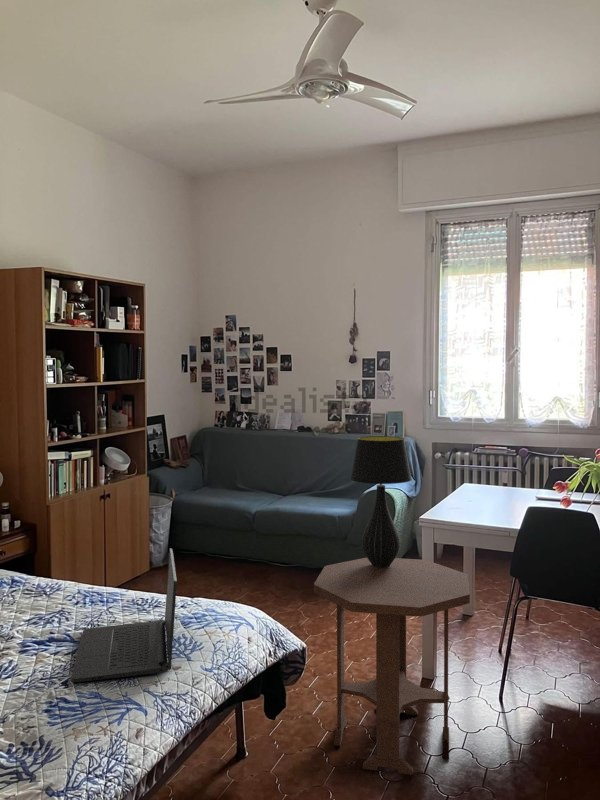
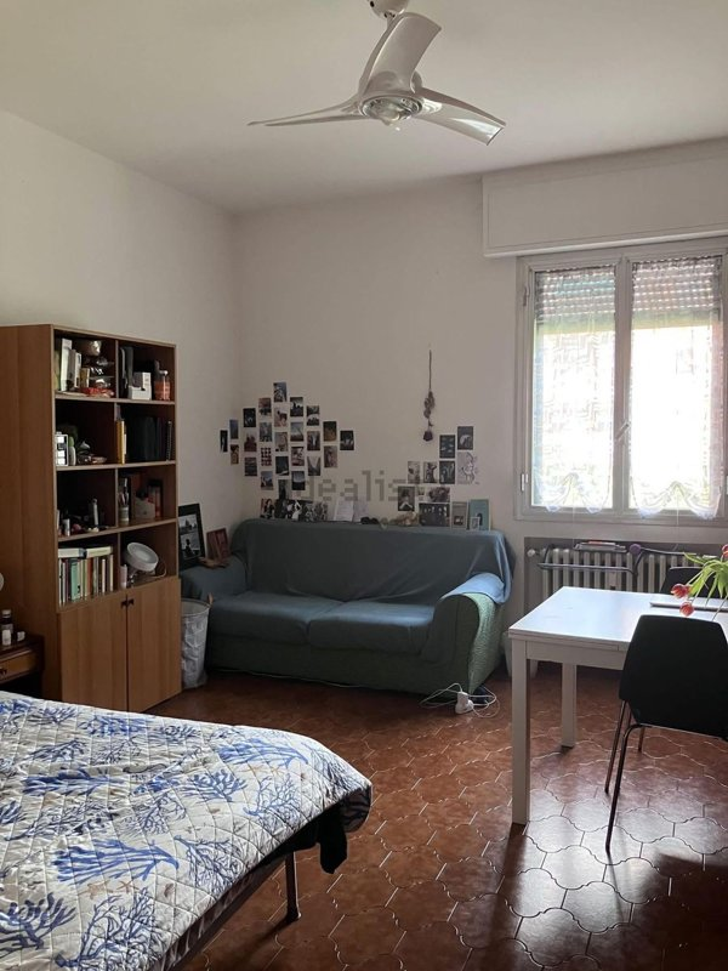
- table lamp (380, 501)
- side table (392, 659)
- laptop (126, 624)
